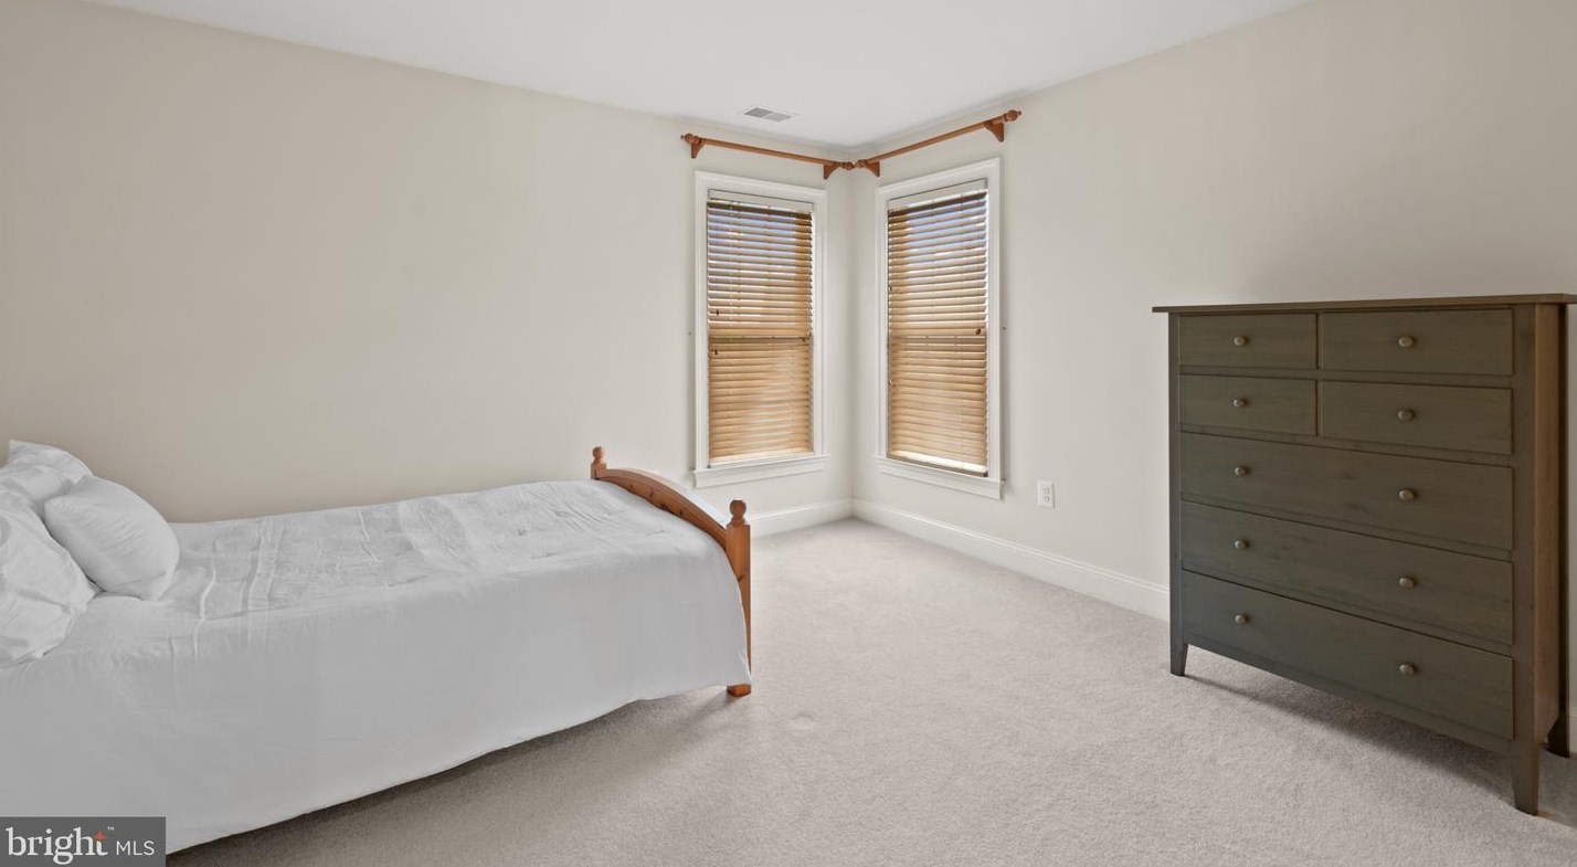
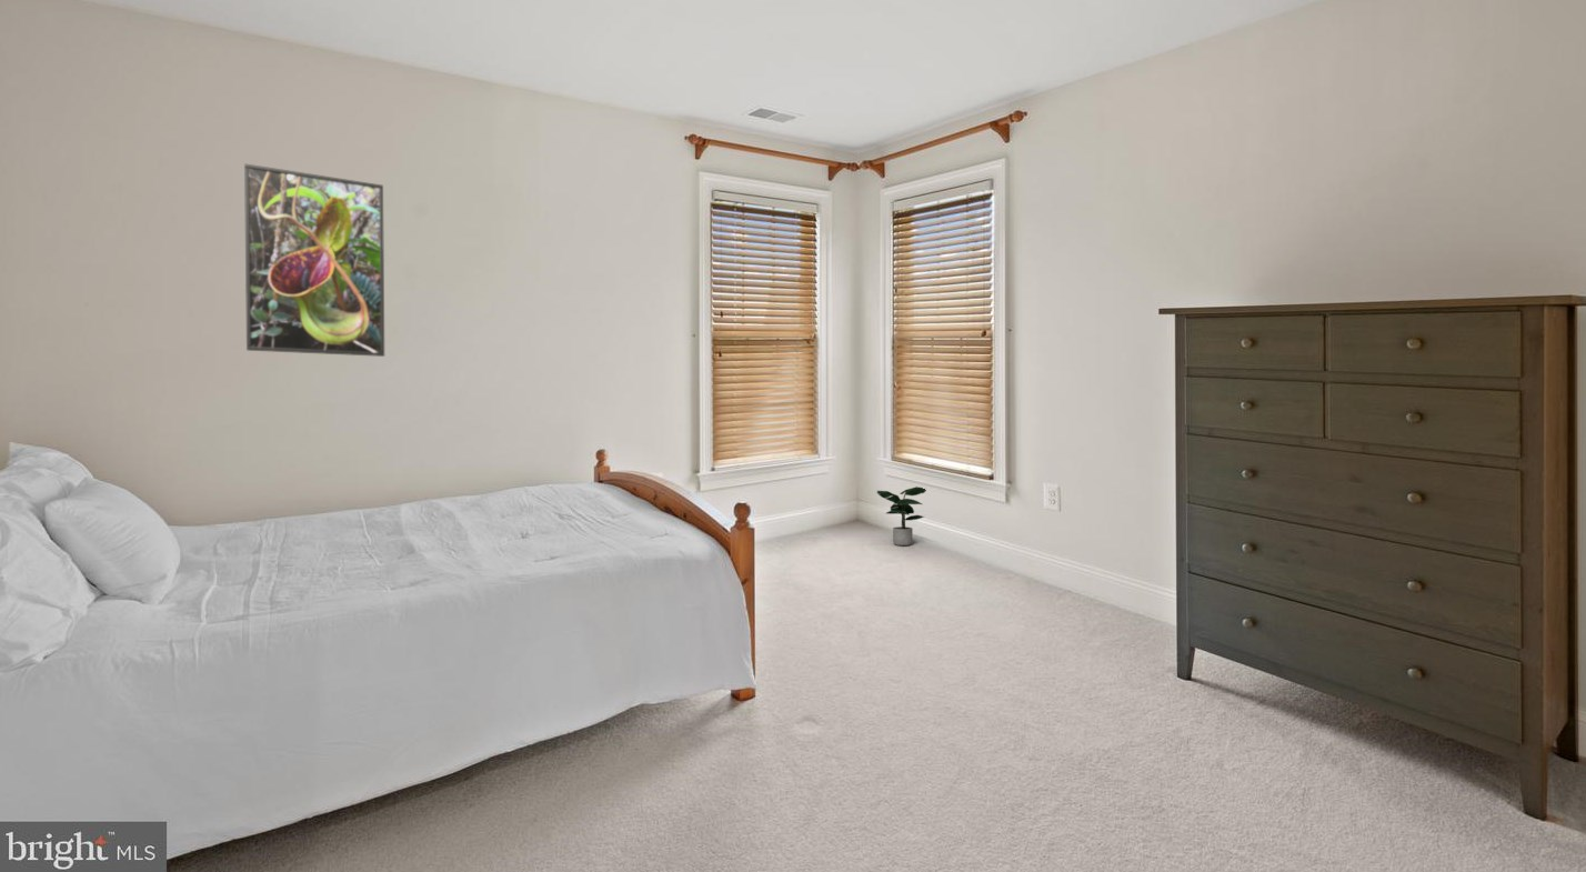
+ potted plant (904, 515)
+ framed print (317, 264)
